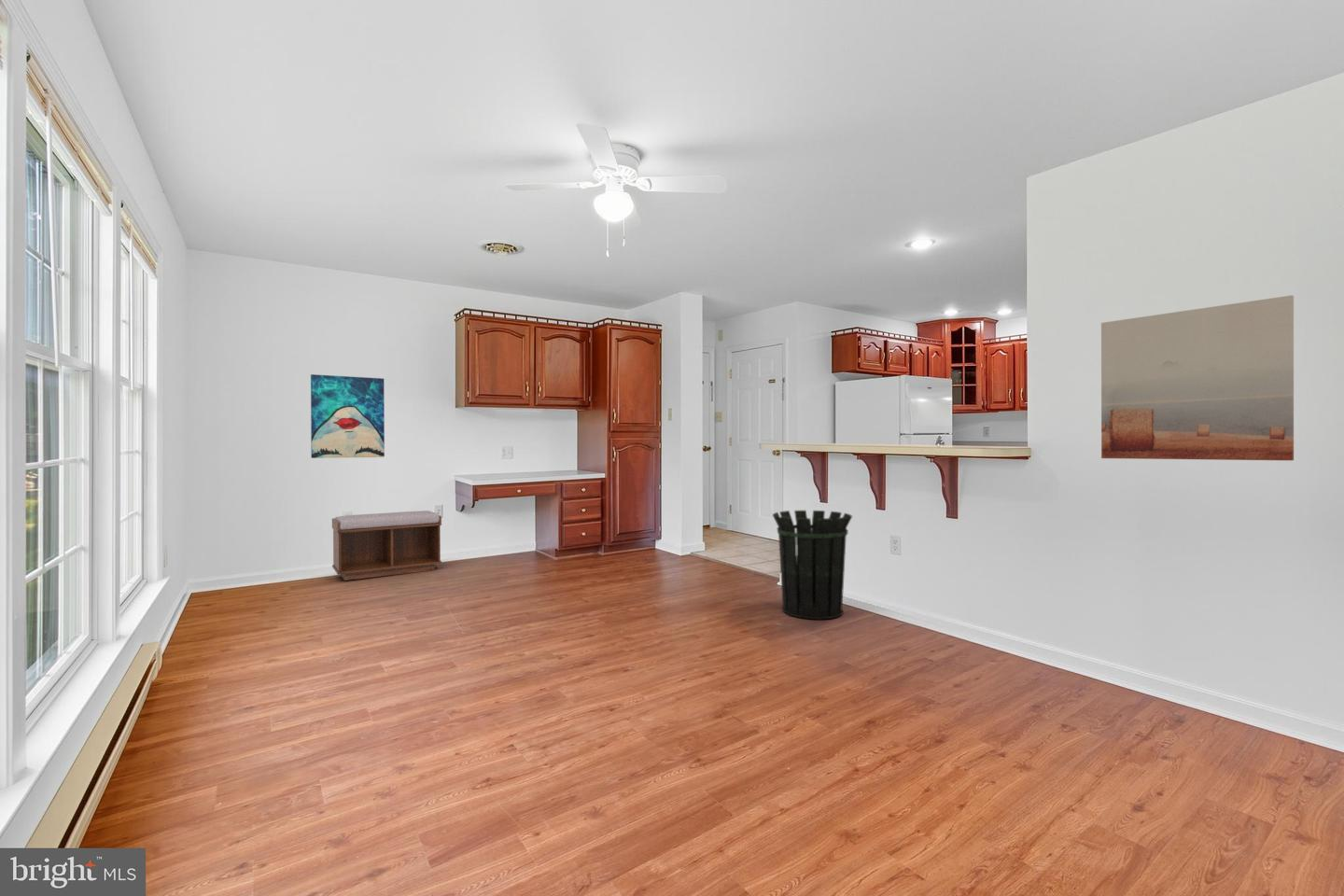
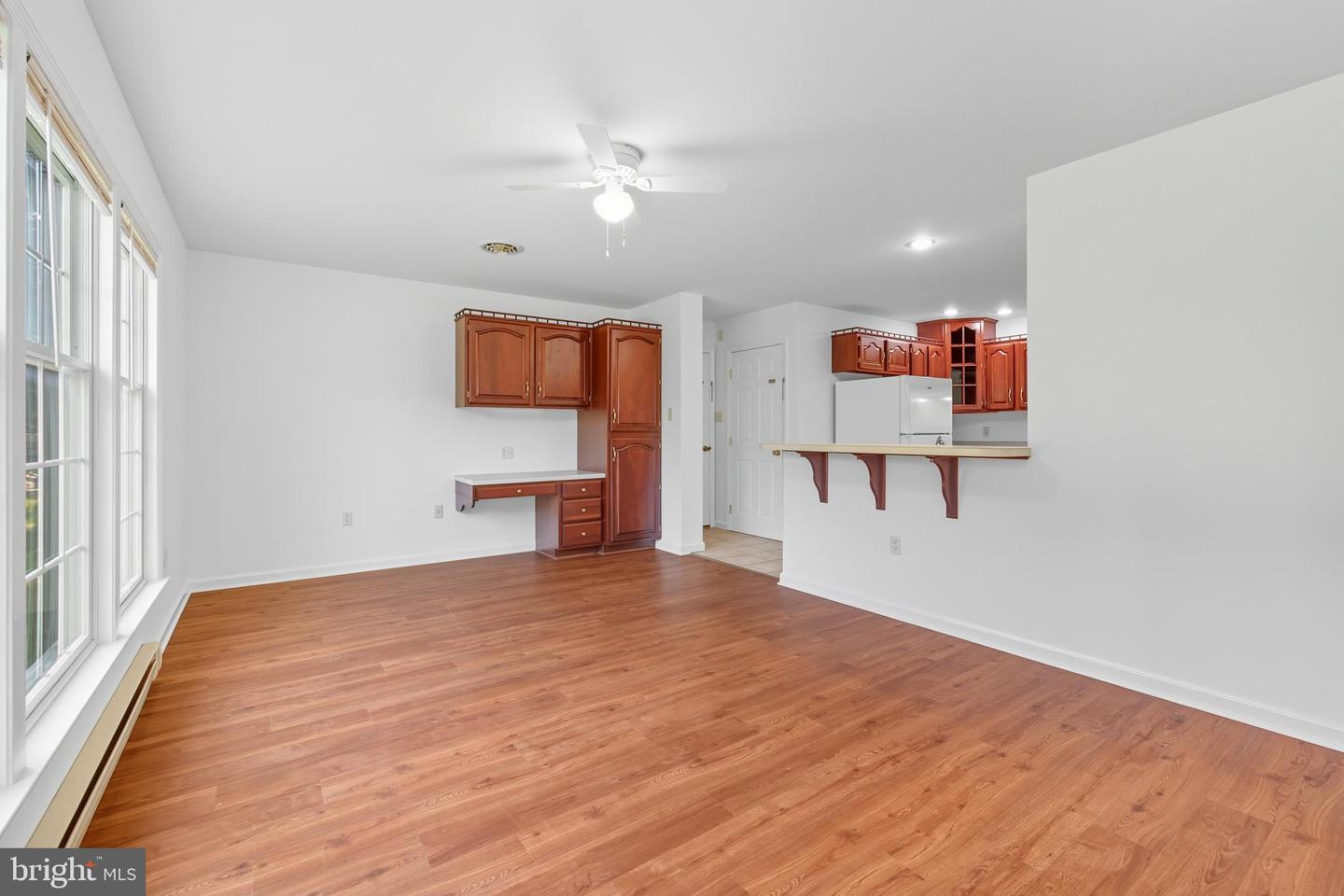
- wall art (348, 416)
- waste bin (812, 562)
- wall art (1188, 385)
- bench (387, 542)
